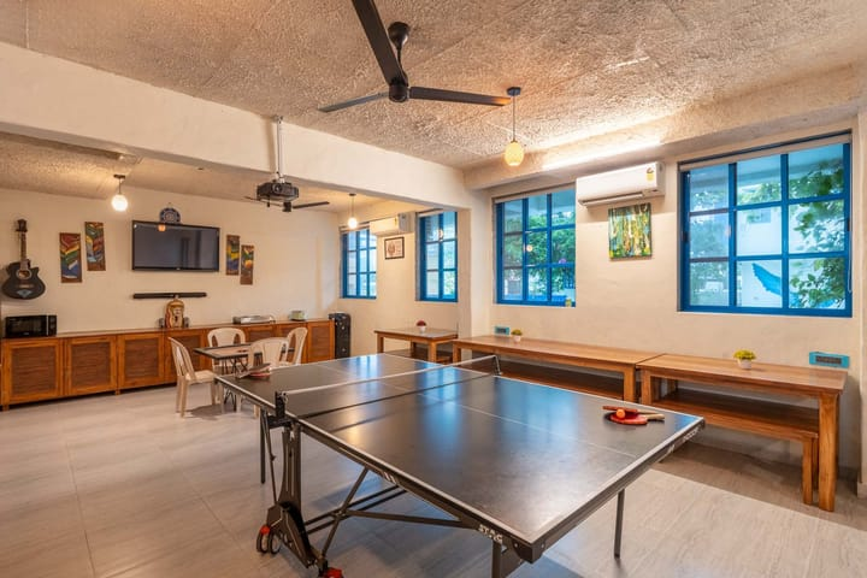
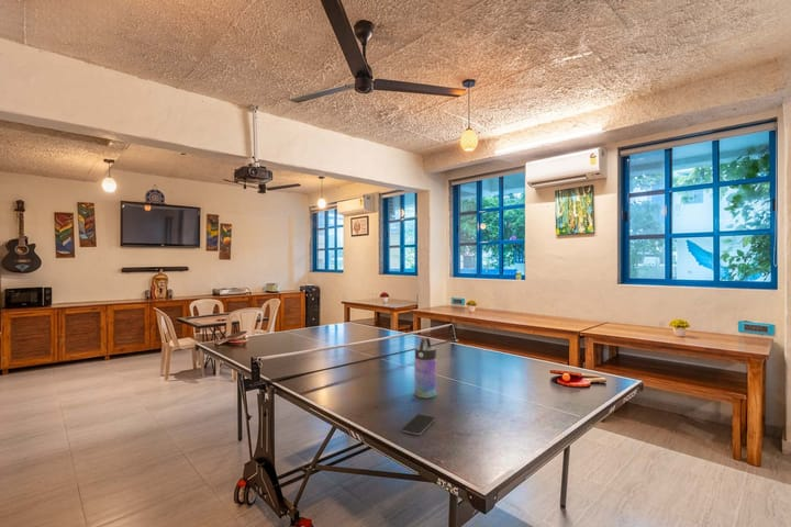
+ water bottle (425, 366)
+ smartphone (419, 424)
